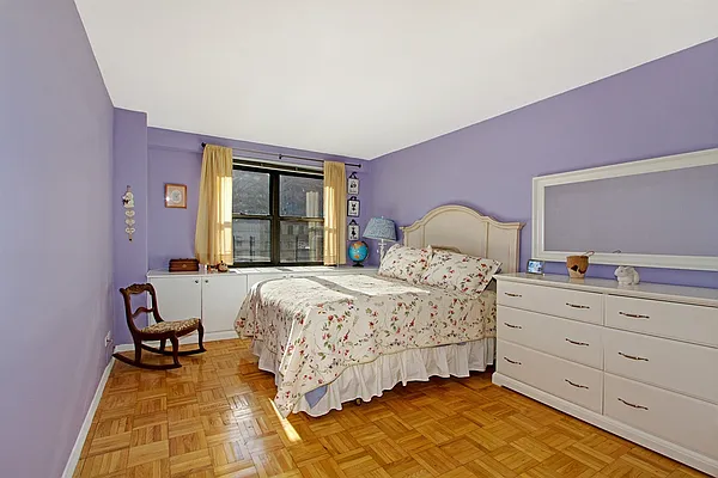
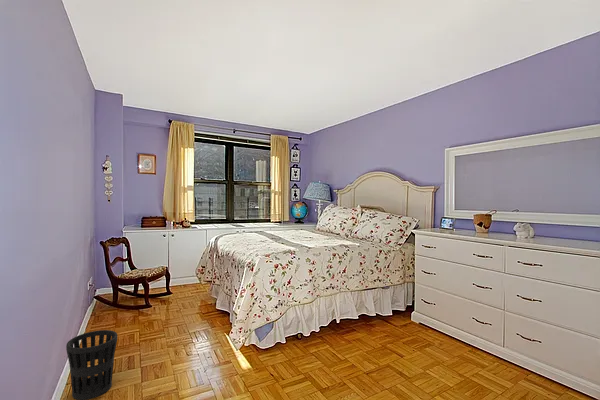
+ wastebasket (92, 364)
